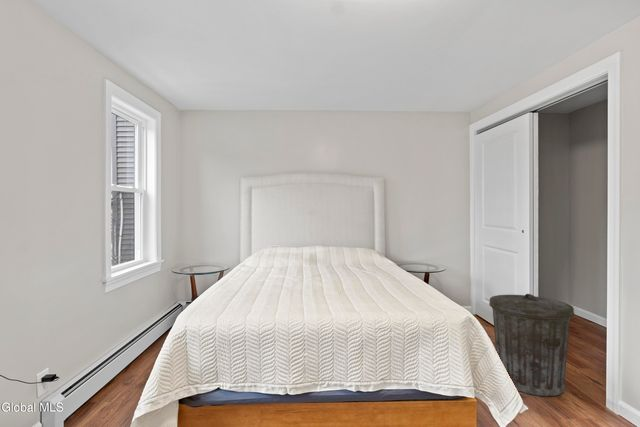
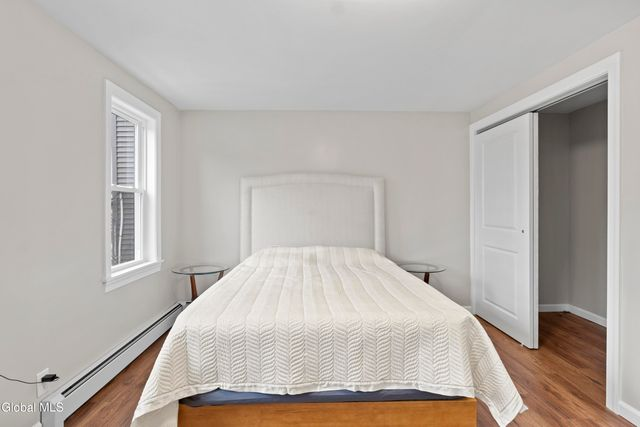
- trash can (529, 337)
